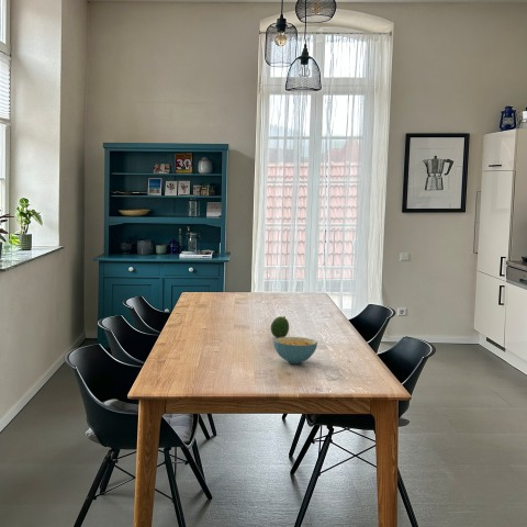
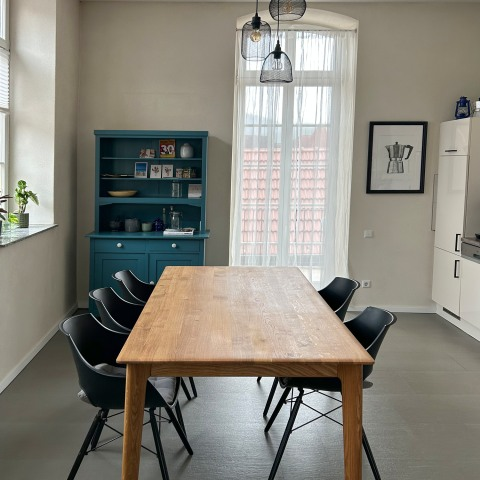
- cereal bowl (294, 351)
- fruit (279, 326)
